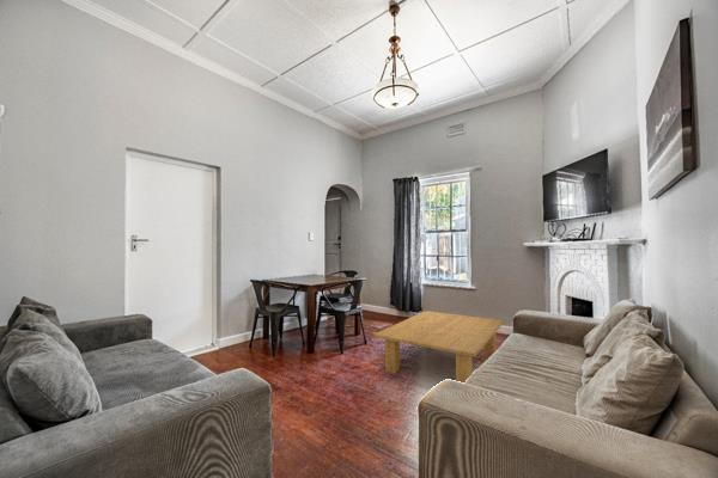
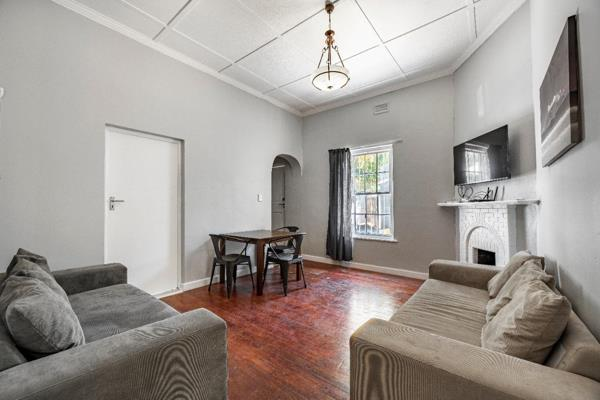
- coffee table (444, 344)
